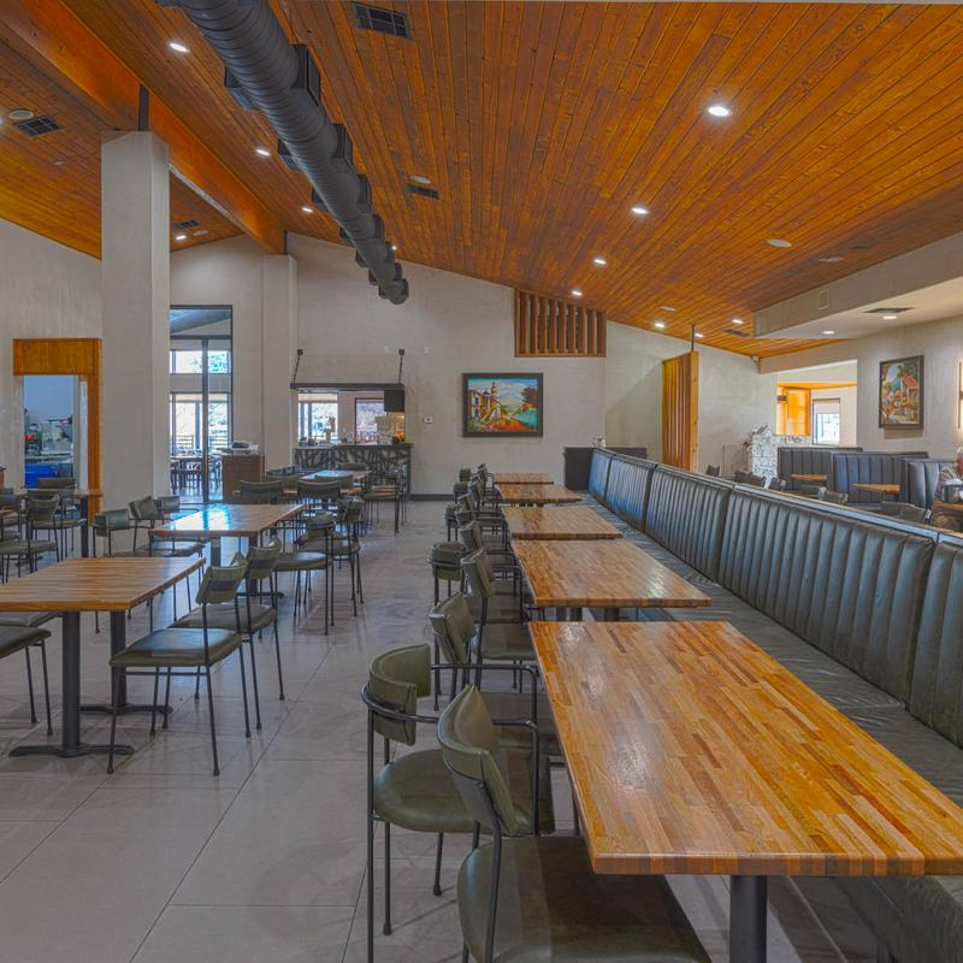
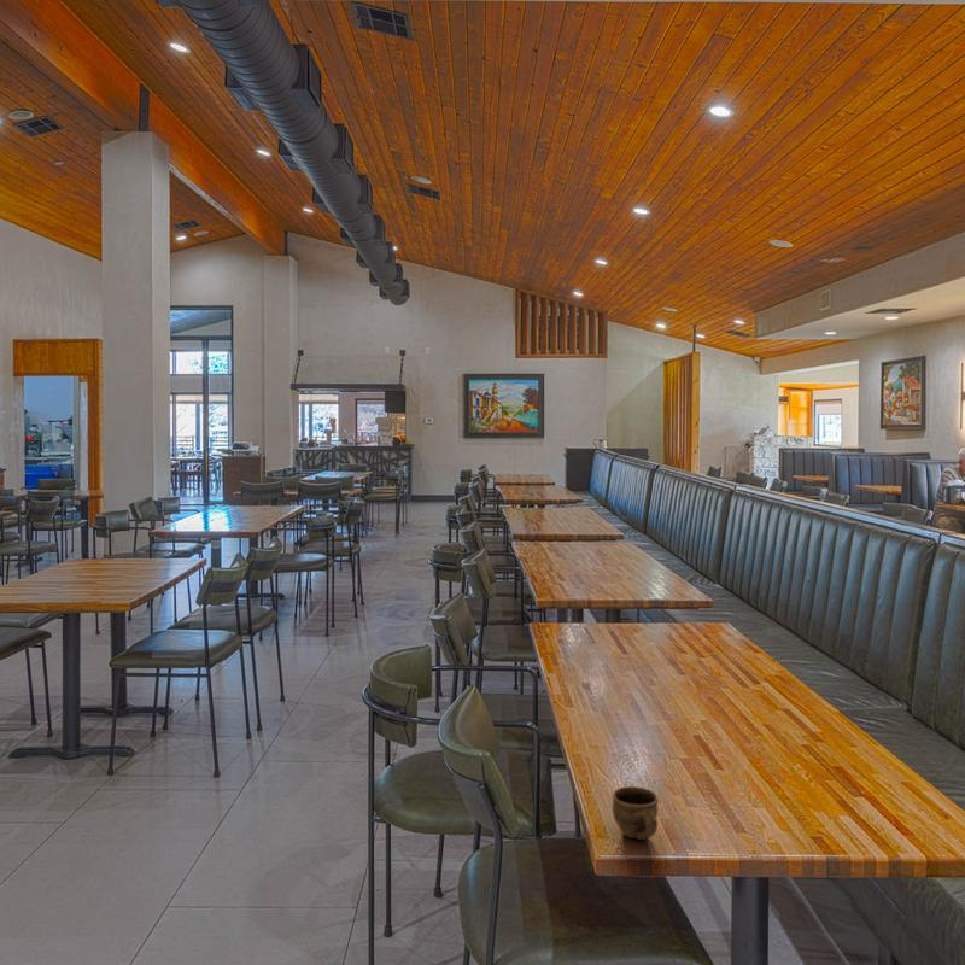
+ cup (637, 818)
